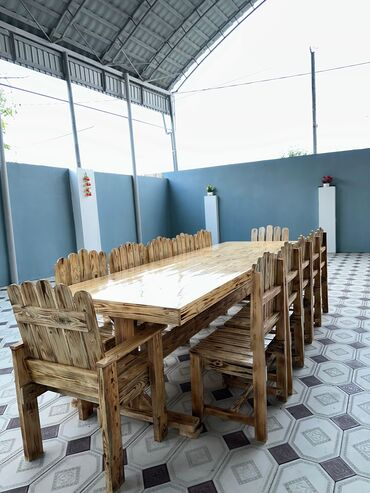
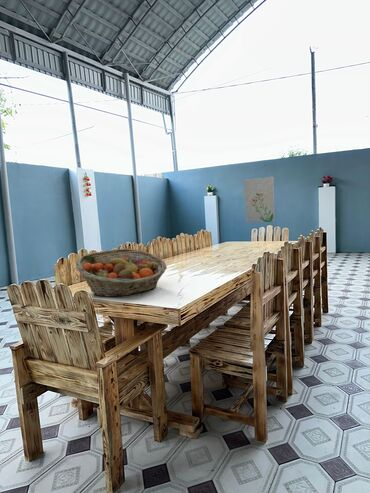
+ fruit basket (122, 270)
+ wall art (259, 200)
